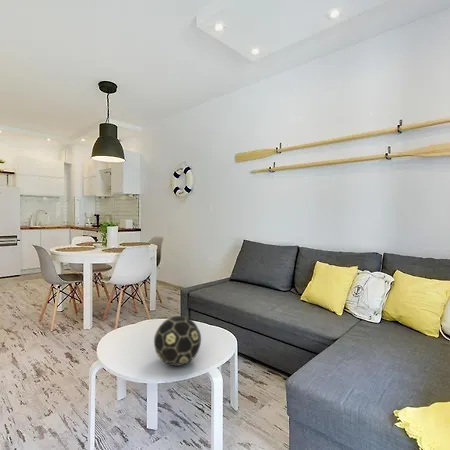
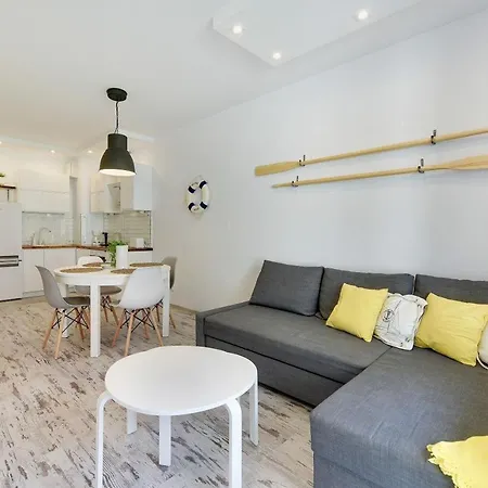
- decorative ball (177, 340)
